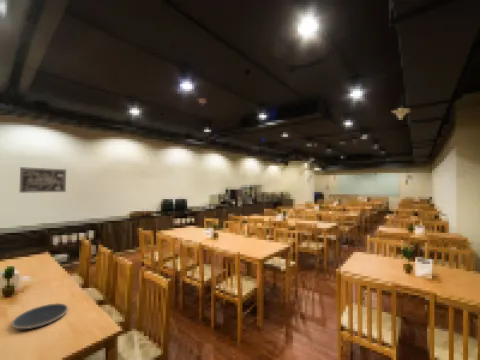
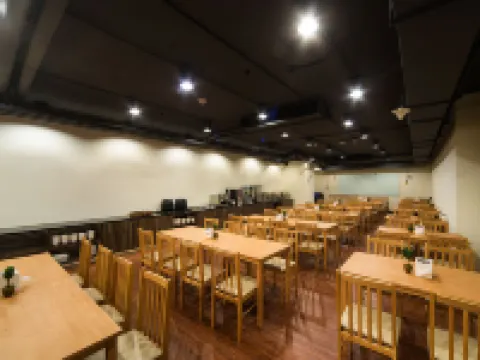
- plate (41, 315)
- wall art (44, 180)
